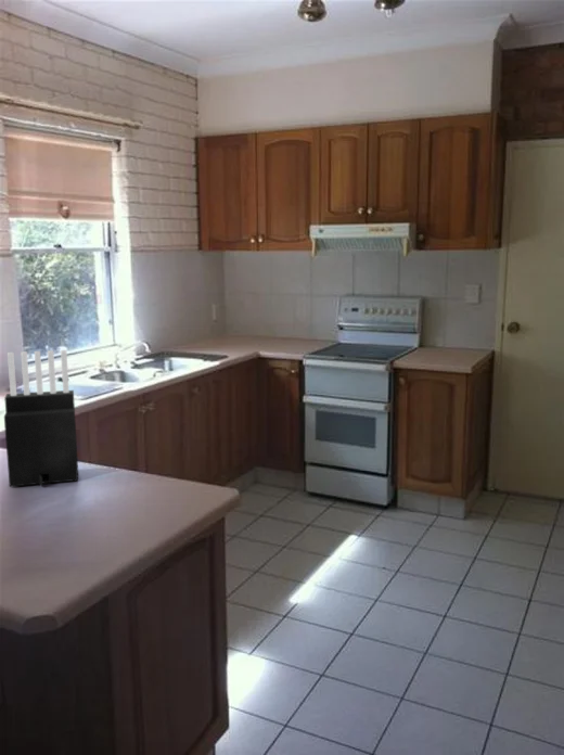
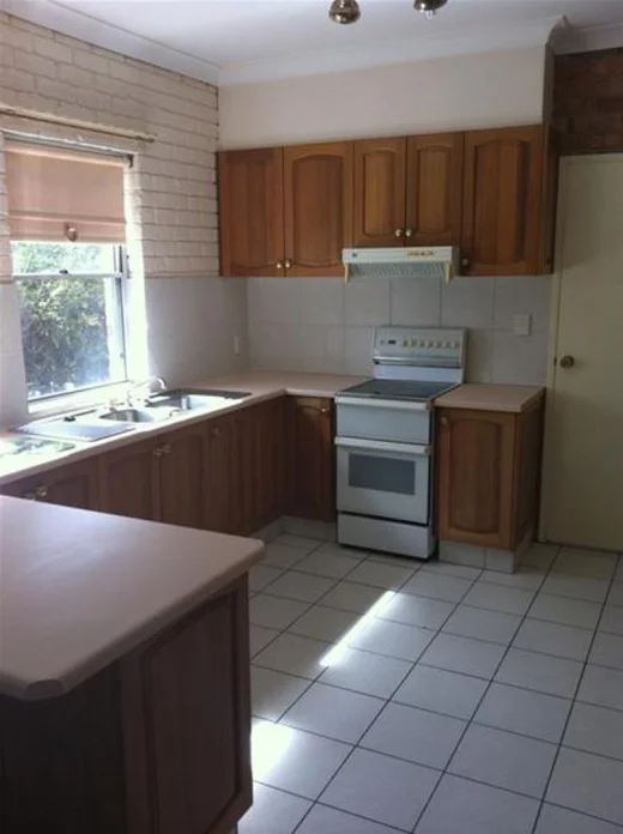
- knife block (40, 417)
